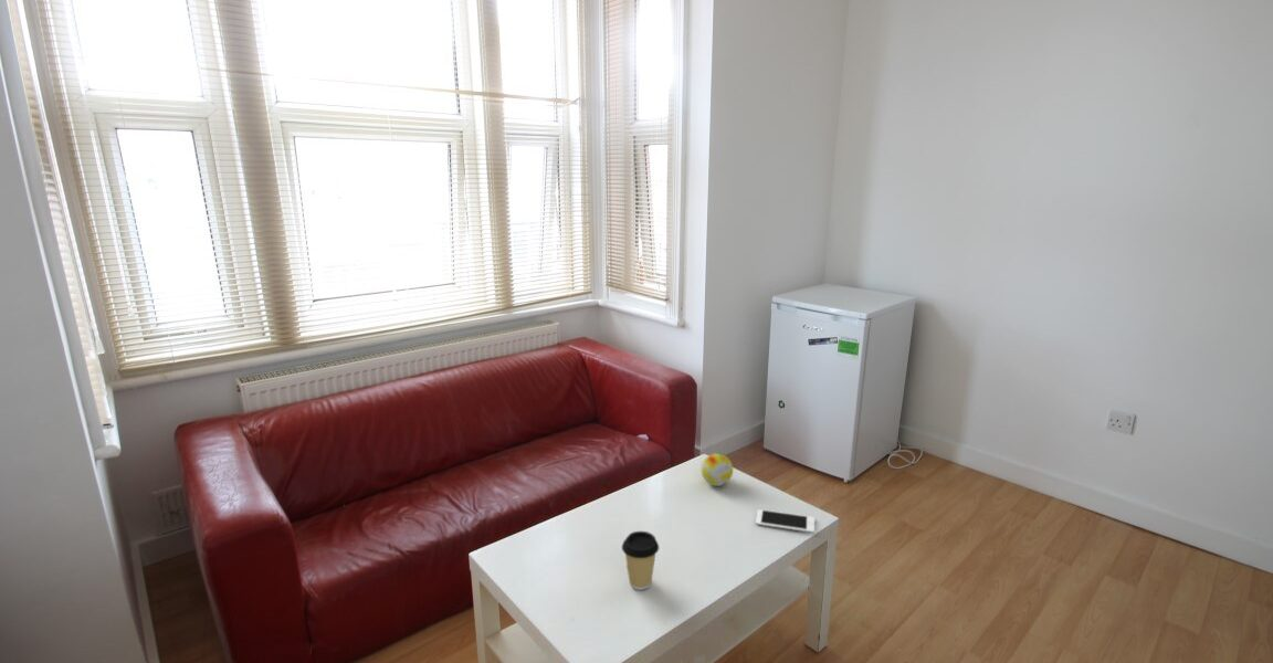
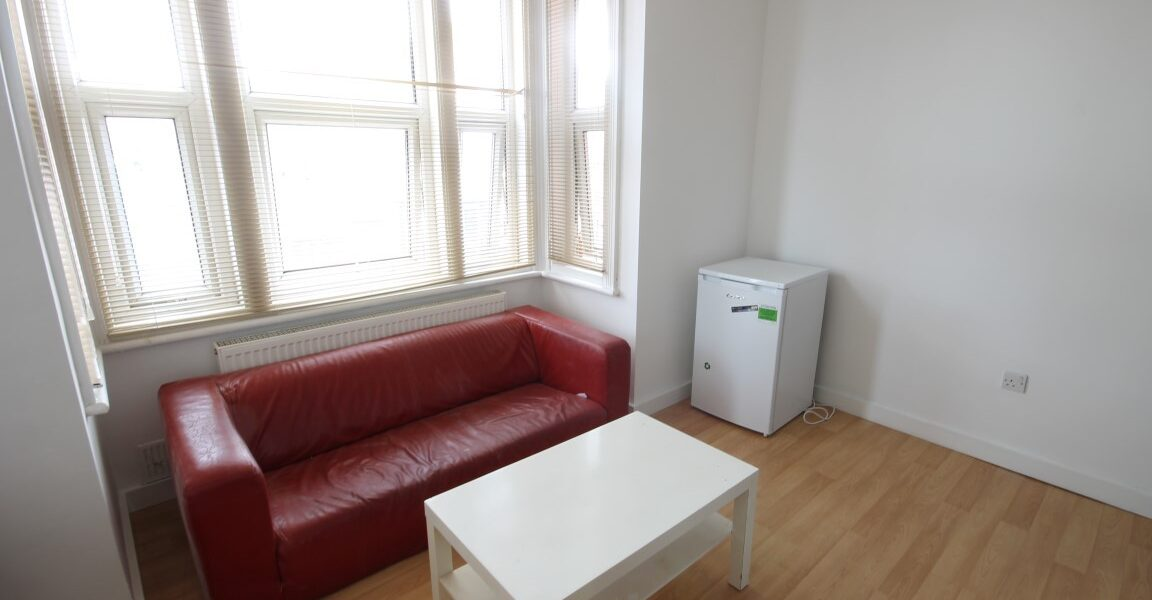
- decorative ball (716, 470)
- cell phone (785, 520)
- coffee cup (640, 561)
